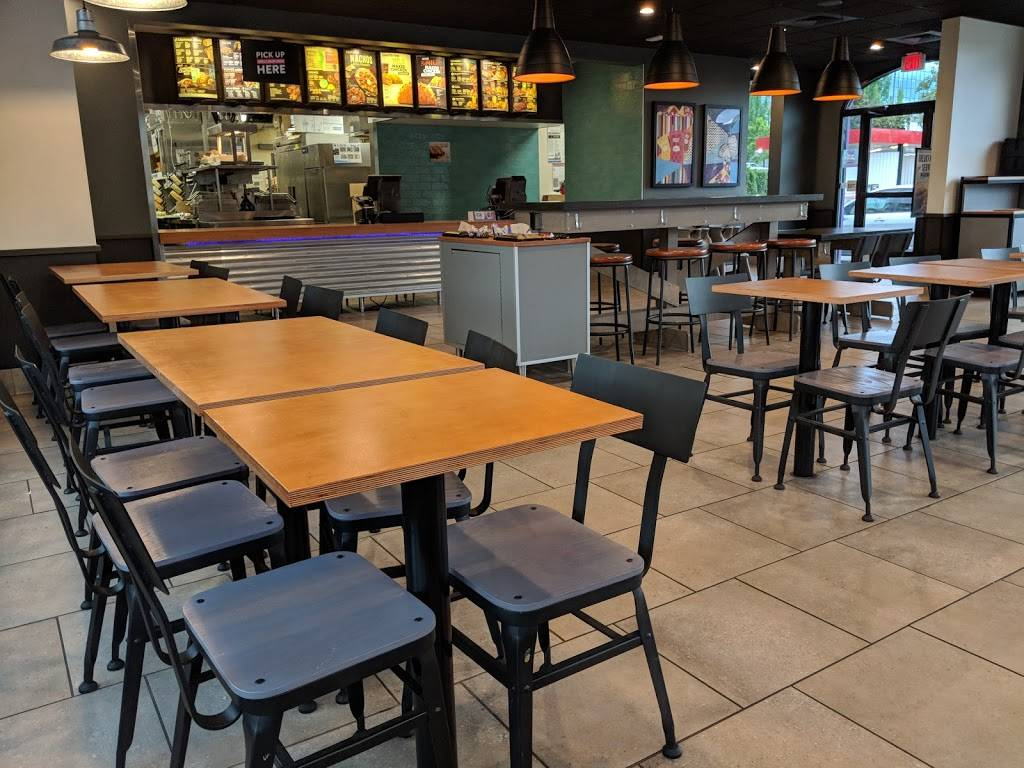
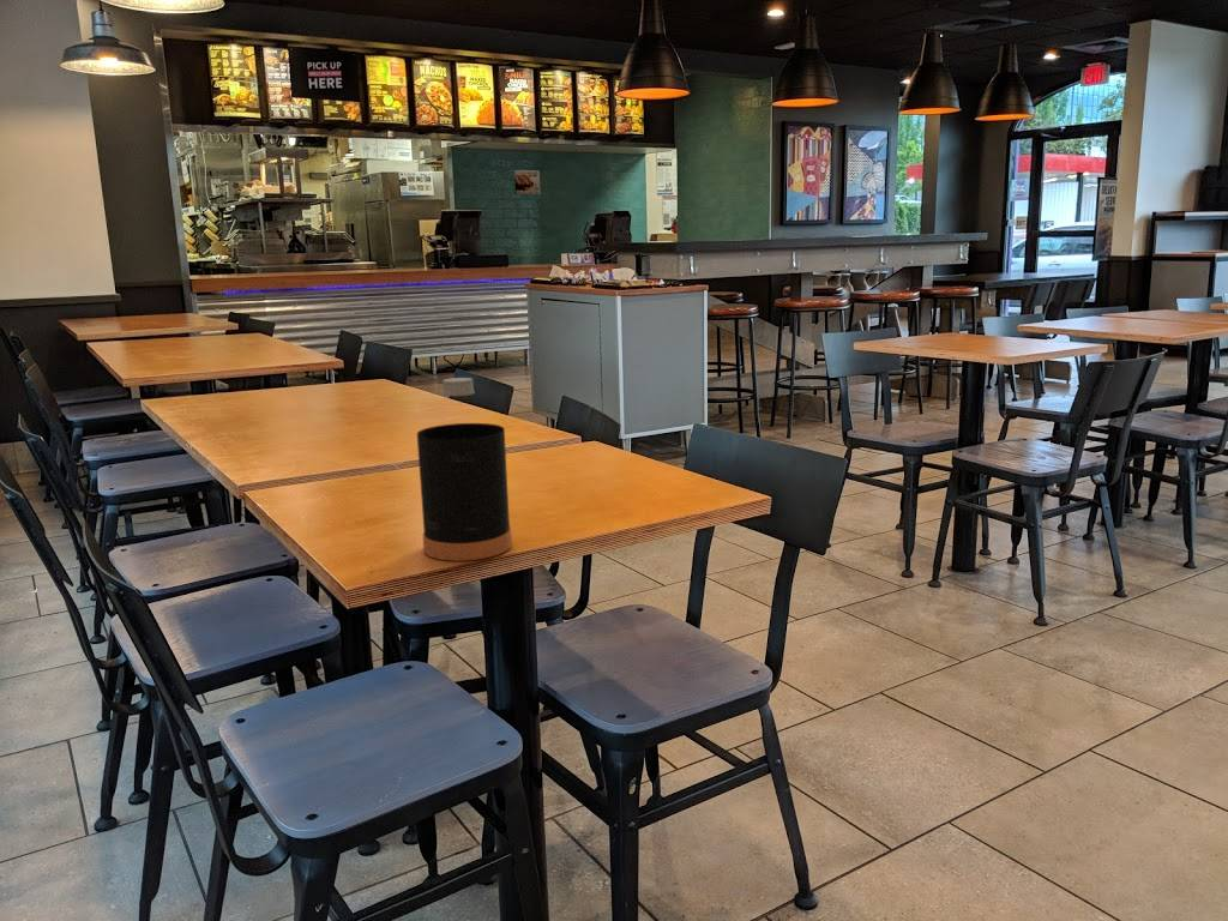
+ bottle (463, 464)
